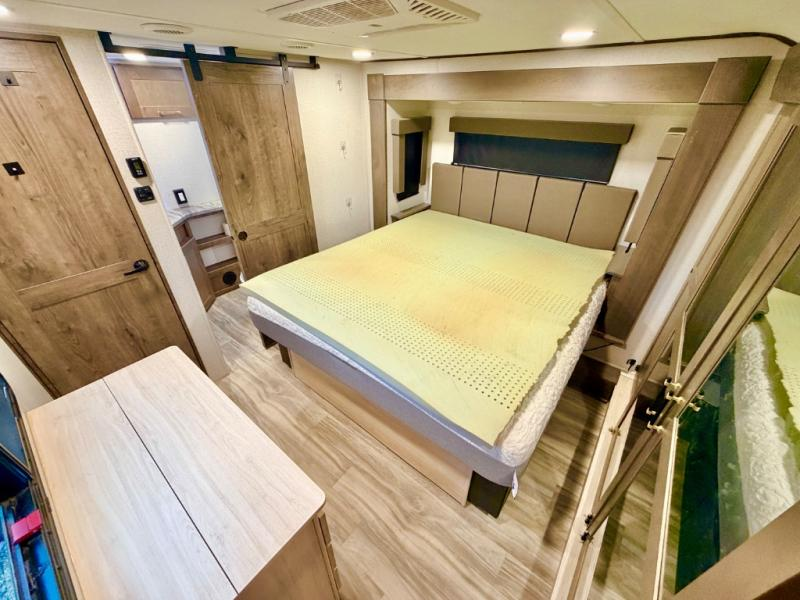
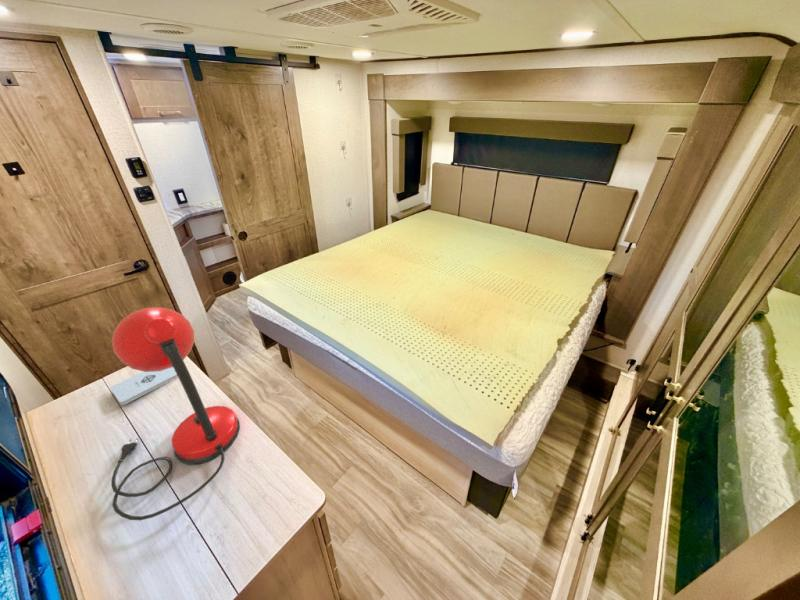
+ notepad (147, 381)
+ desk lamp (149, 371)
